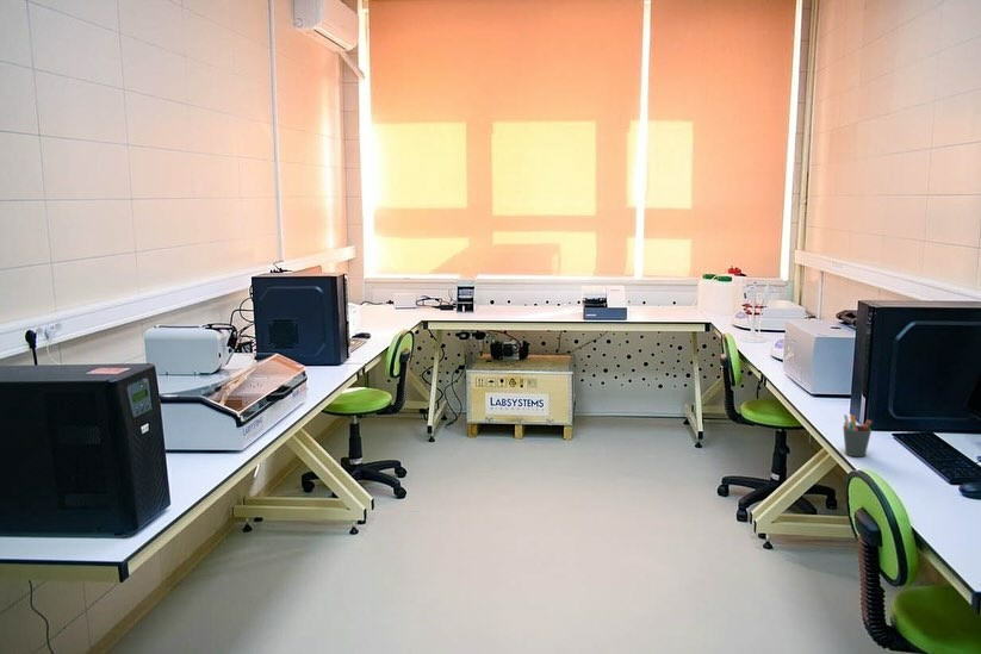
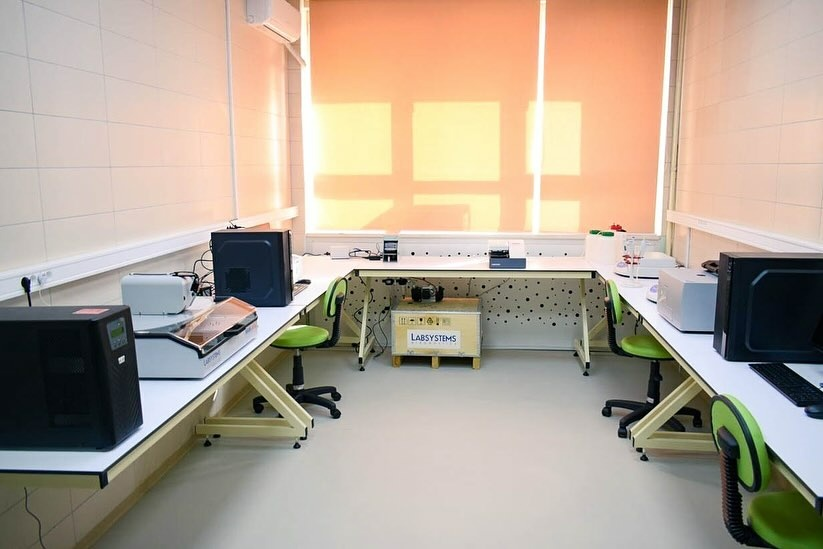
- pen holder (856, 434)
